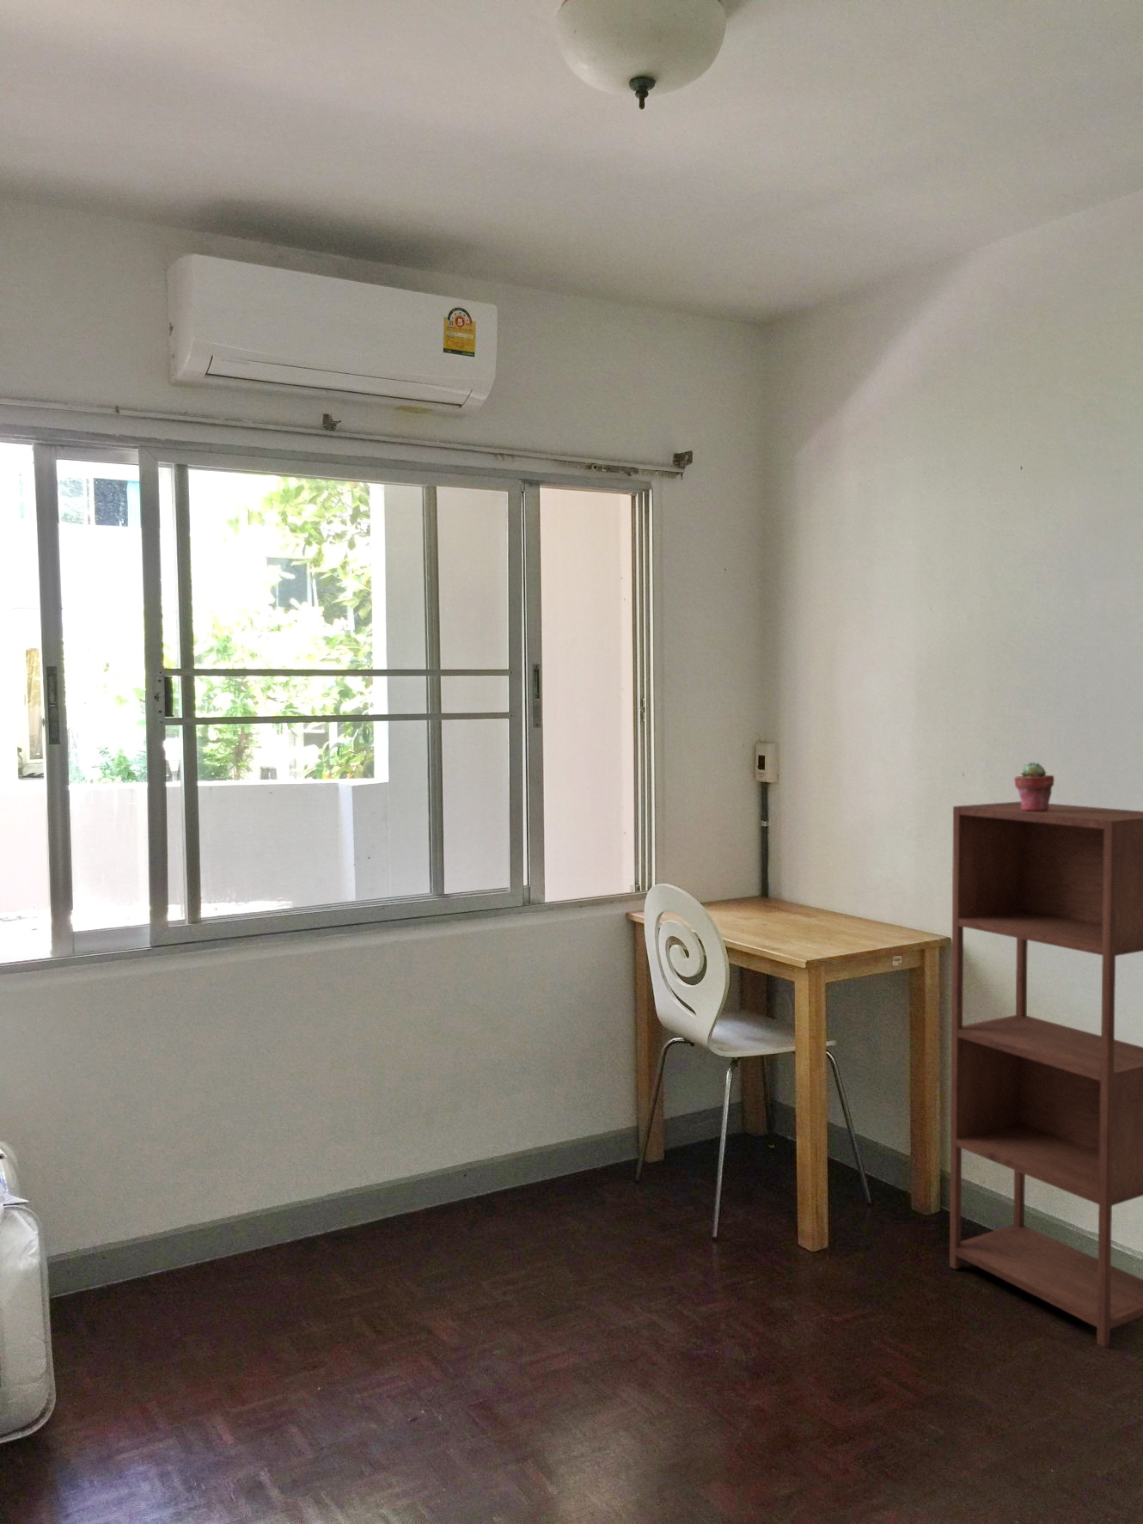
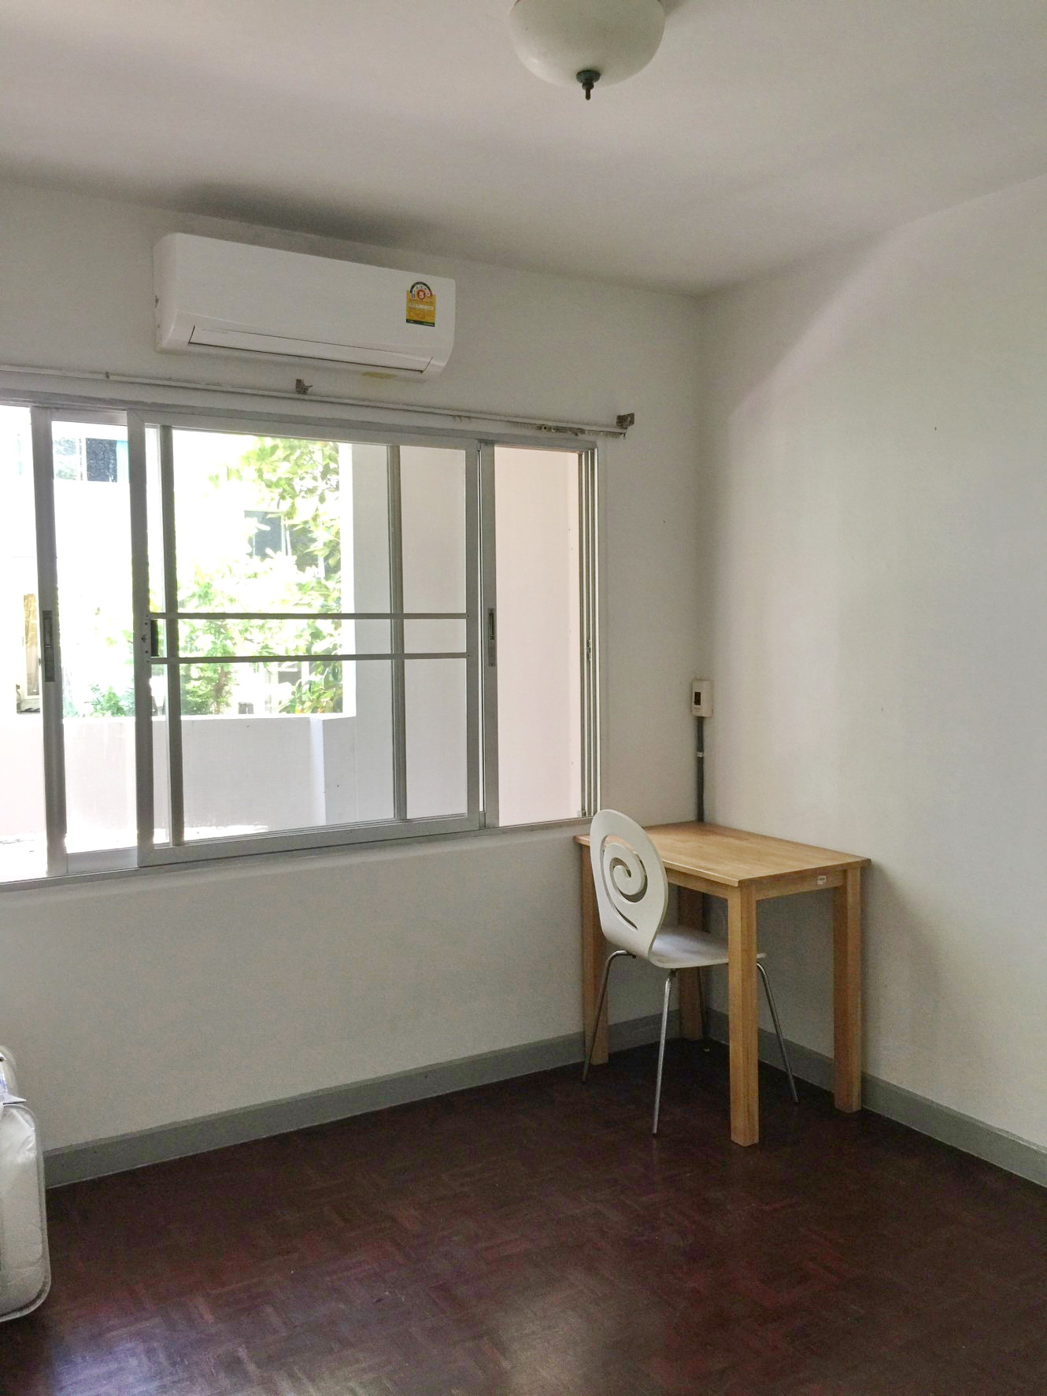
- shelving unit (1060, 1053)
- potted succulent (1034, 784)
